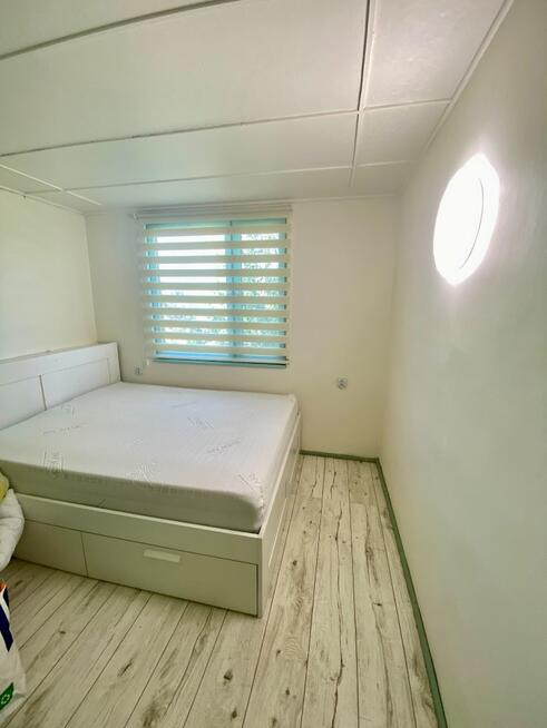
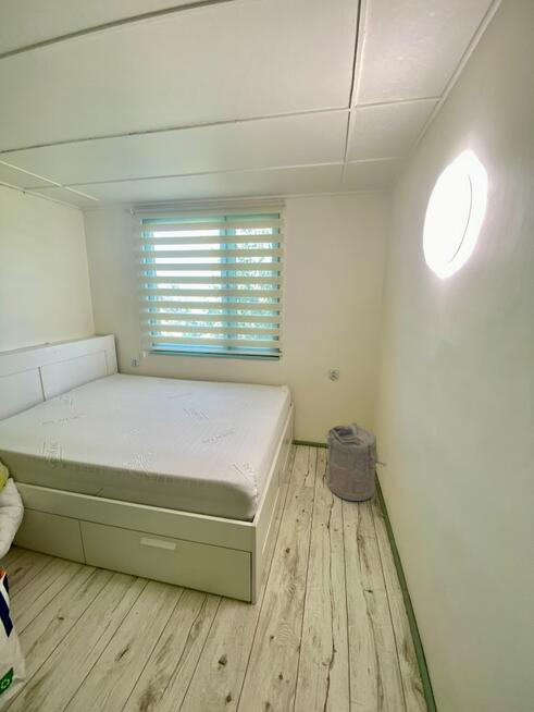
+ laundry hamper (352, 456)
